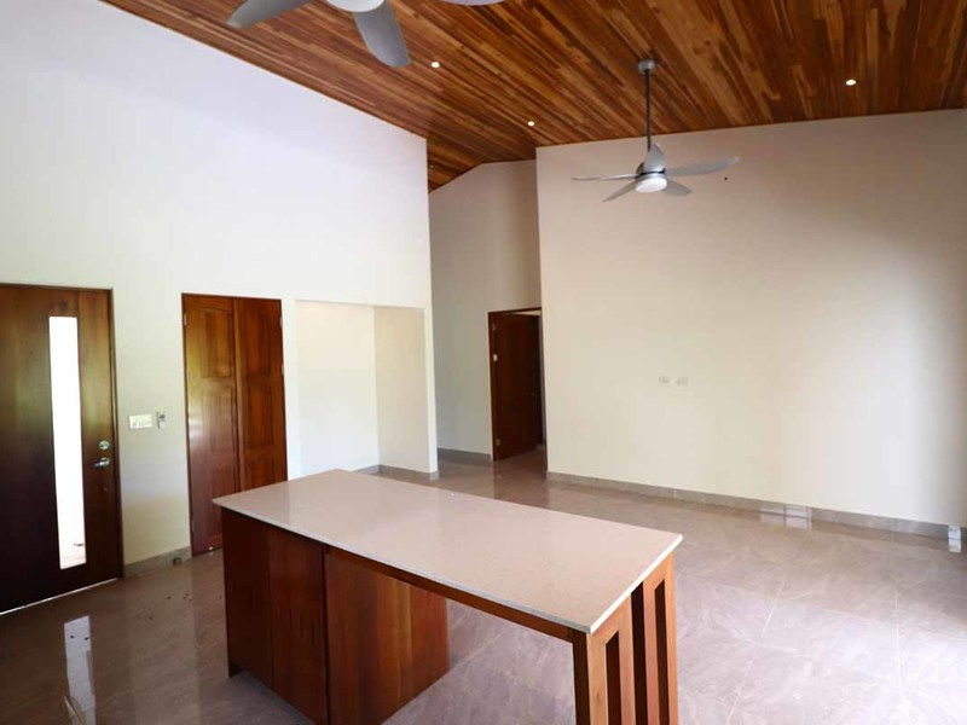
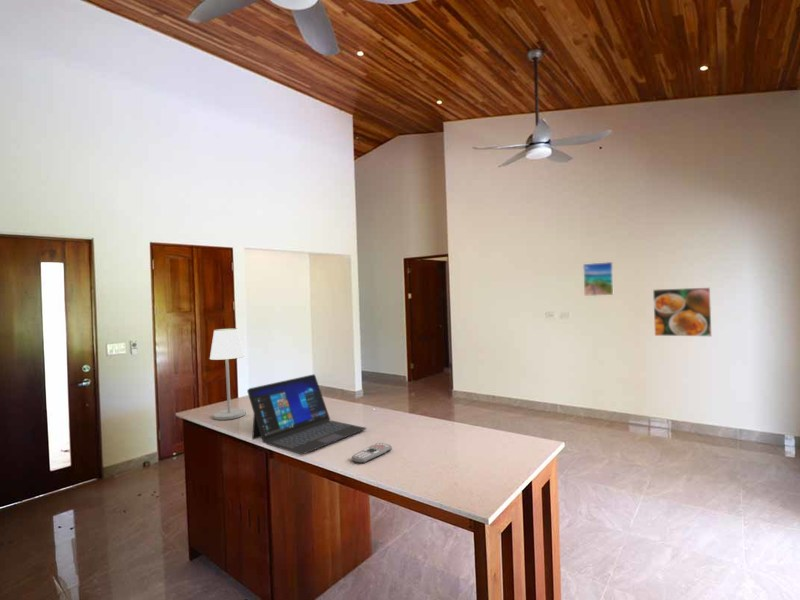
+ table lamp (227, 372)
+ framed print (681, 312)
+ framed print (598, 279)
+ laptop (308, 409)
+ remote control (371, 452)
